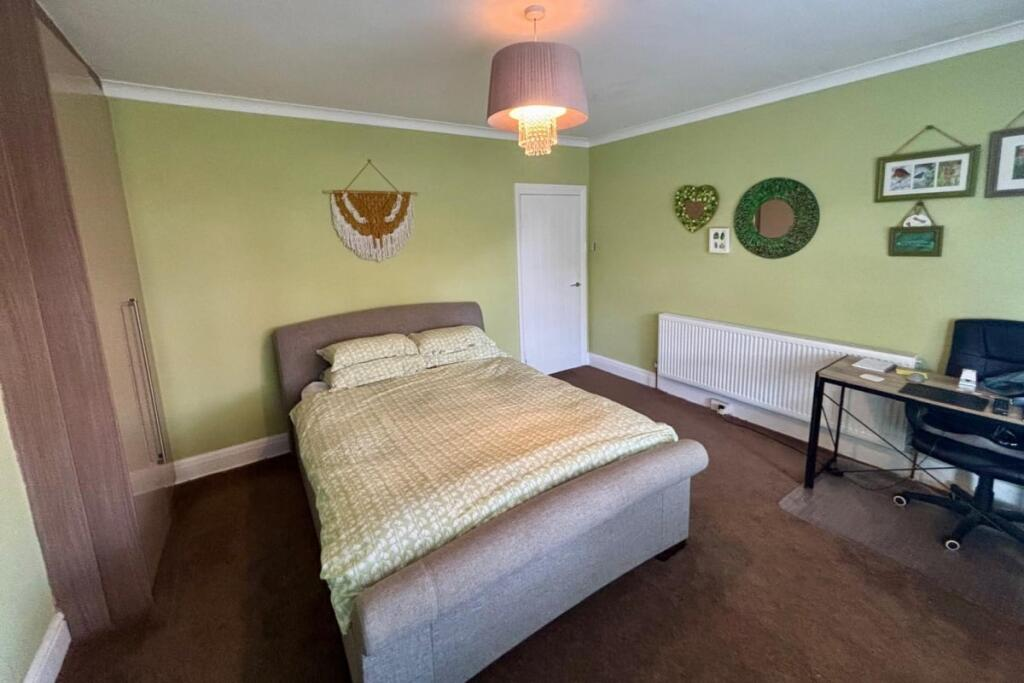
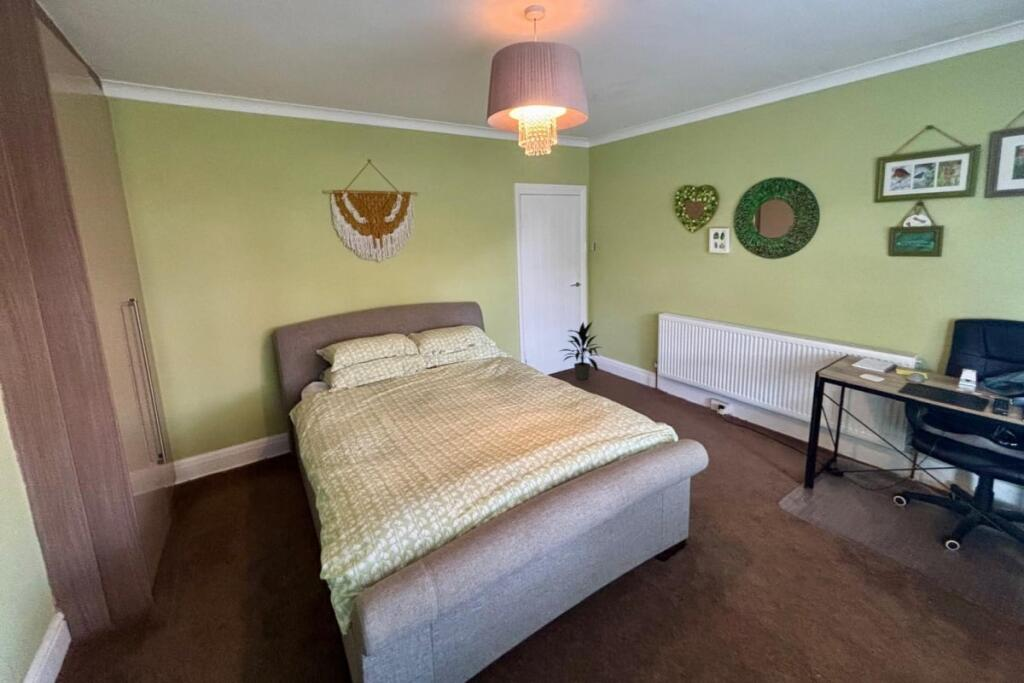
+ indoor plant (582, 351)
